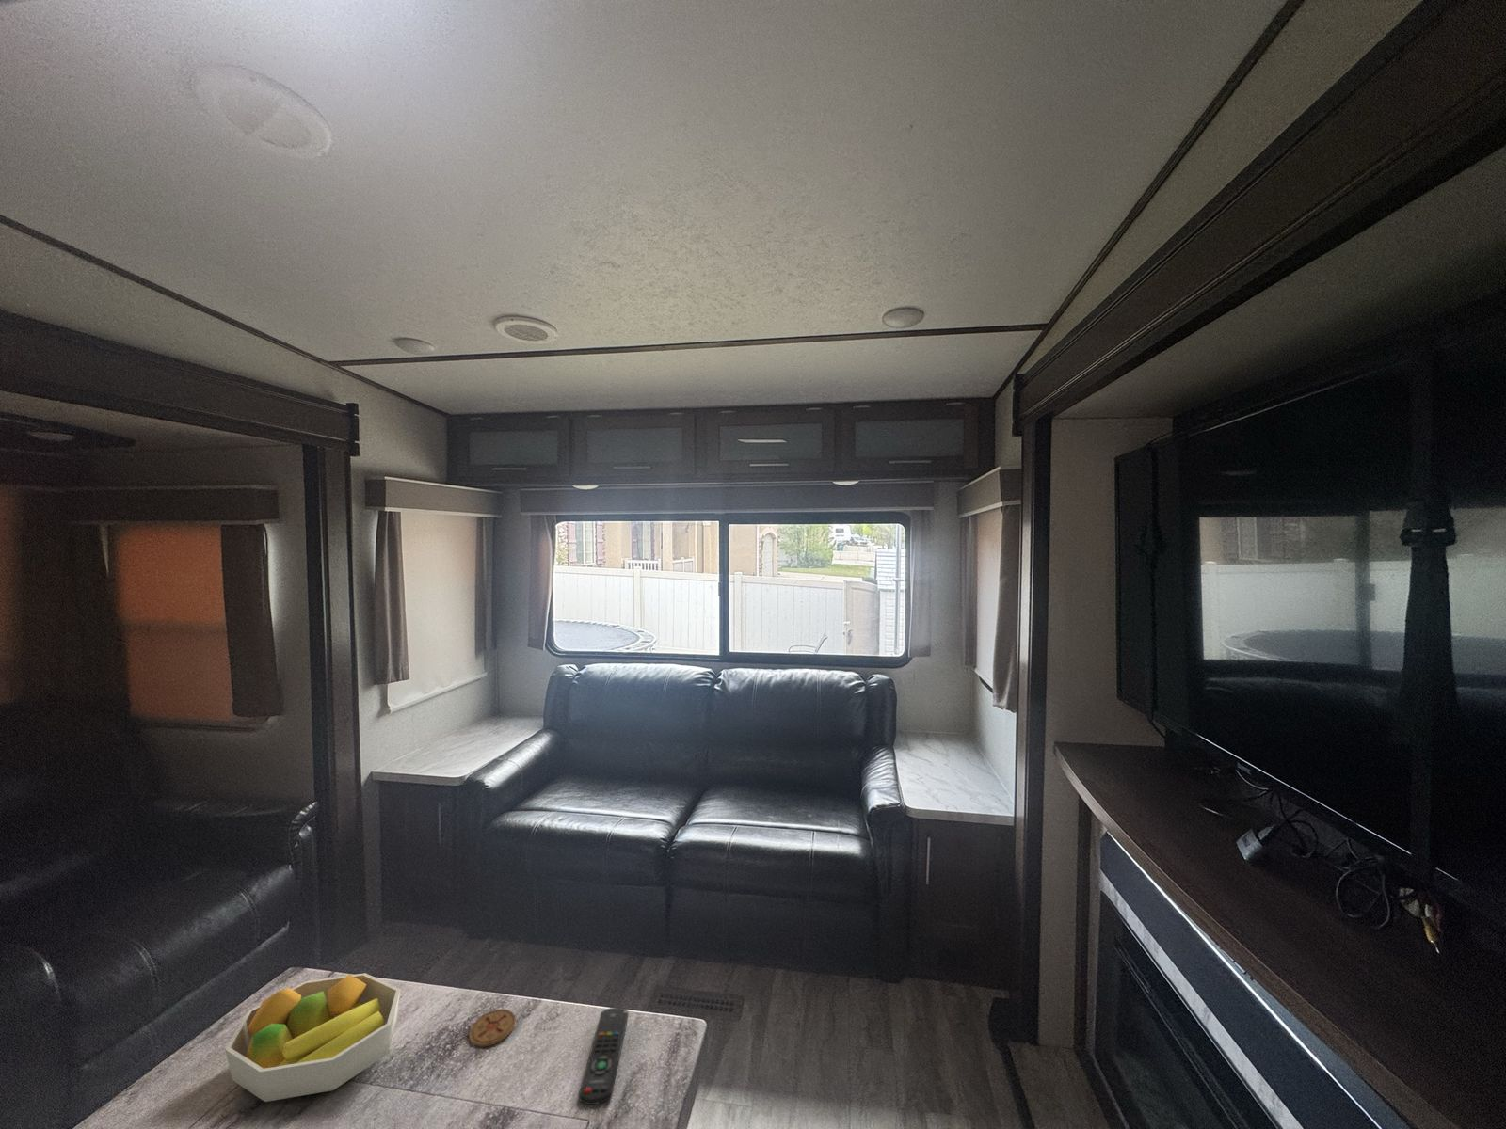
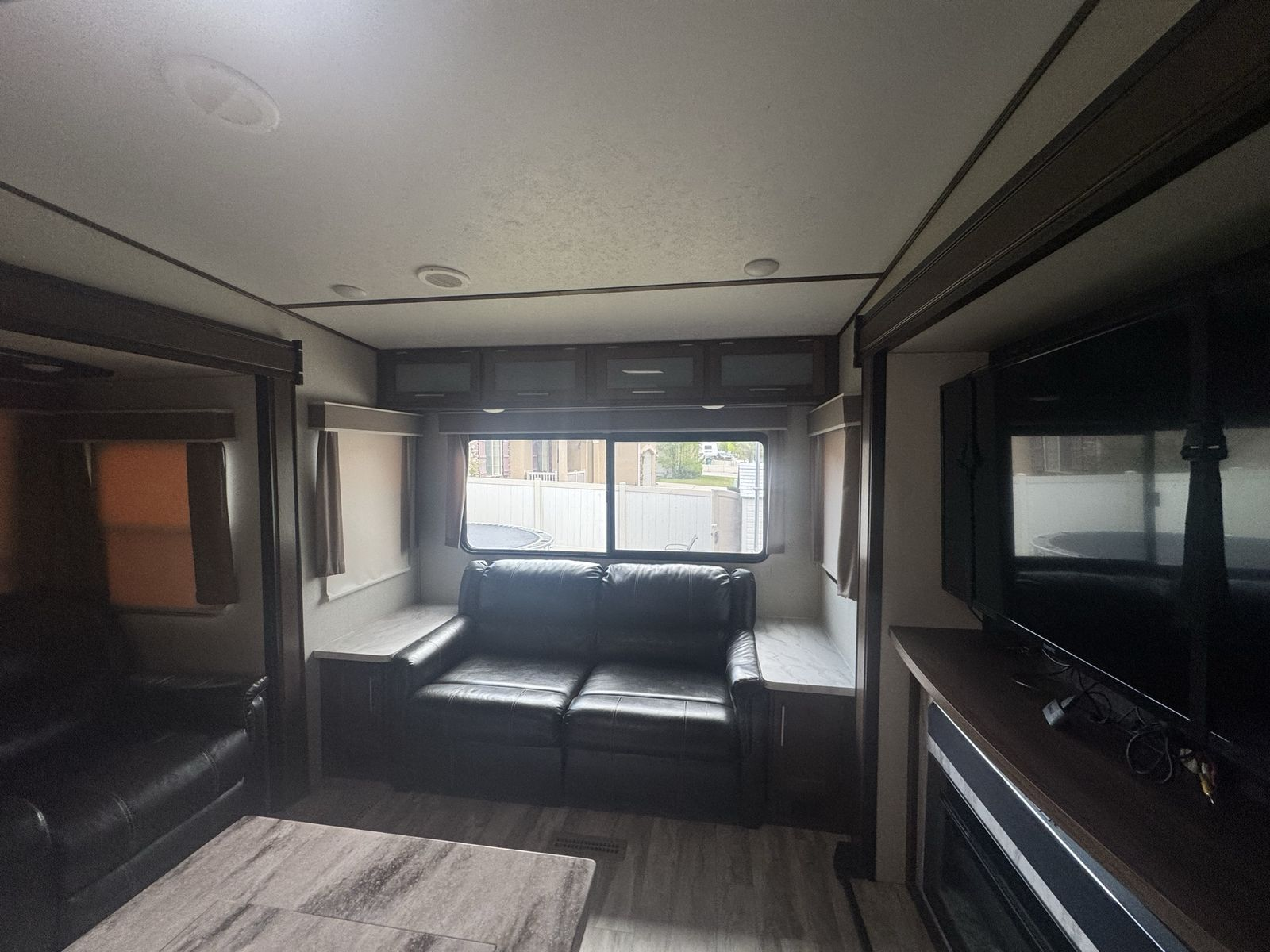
- coaster (492, 1027)
- remote control (605, 1052)
- fruit bowl (318, 1028)
